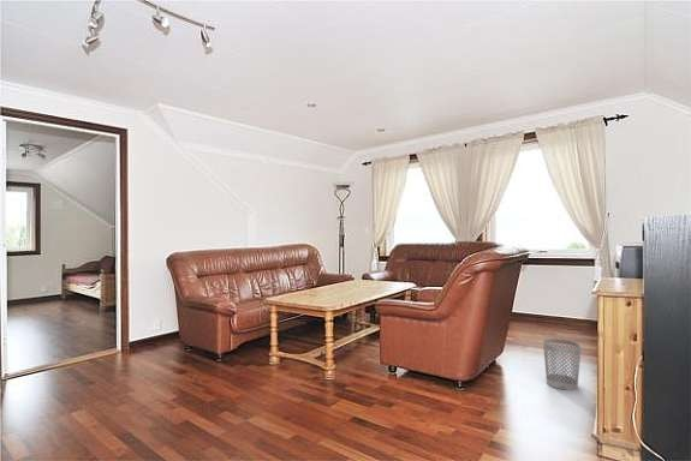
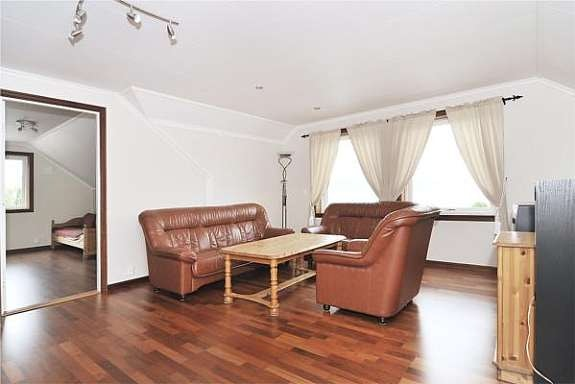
- wastebasket (561, 364)
